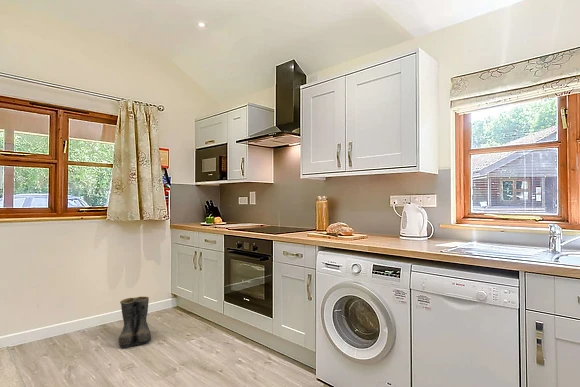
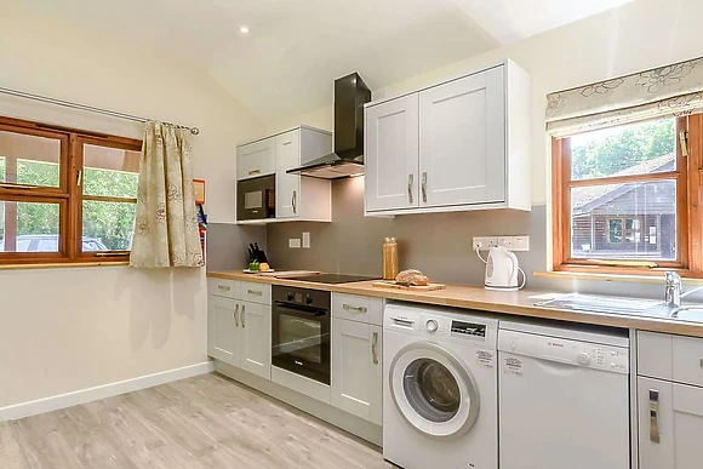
- boots (134, 319)
